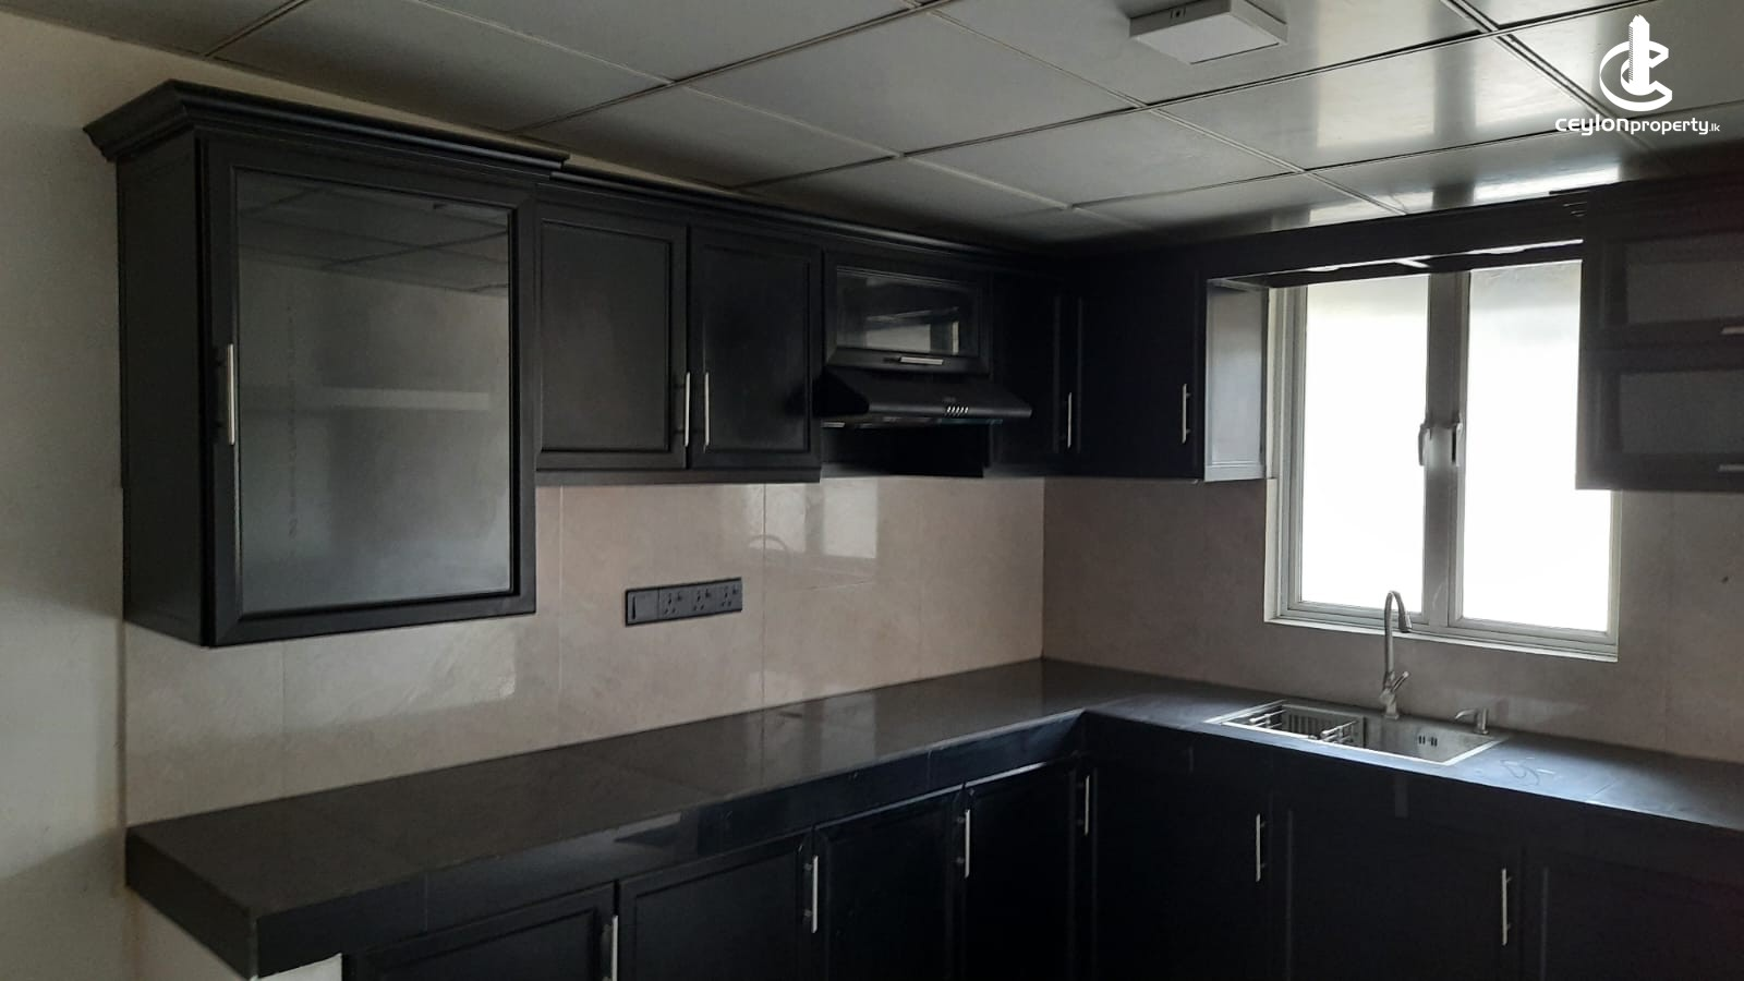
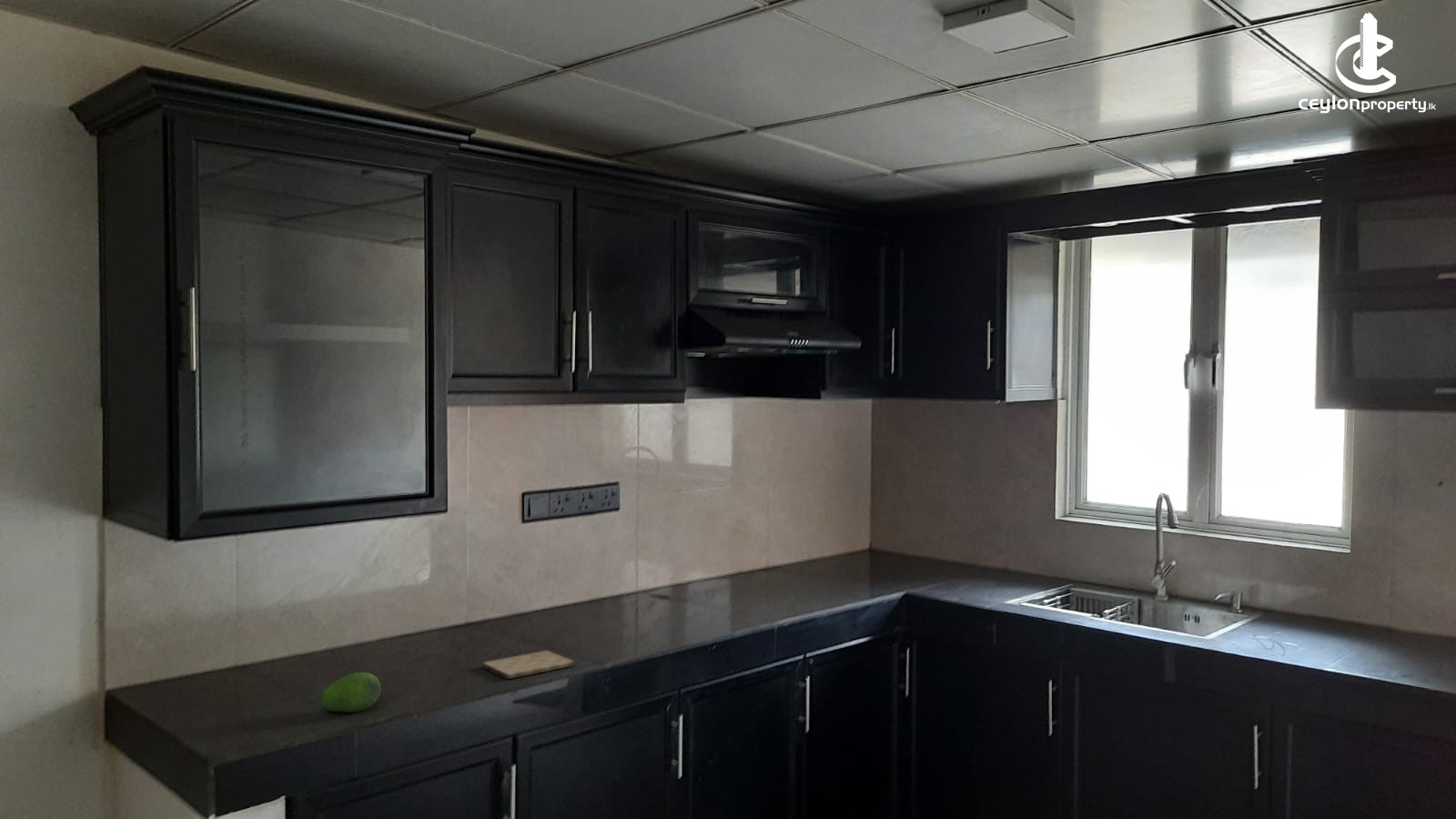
+ fruit (351, 693)
+ cutting board (528, 663)
